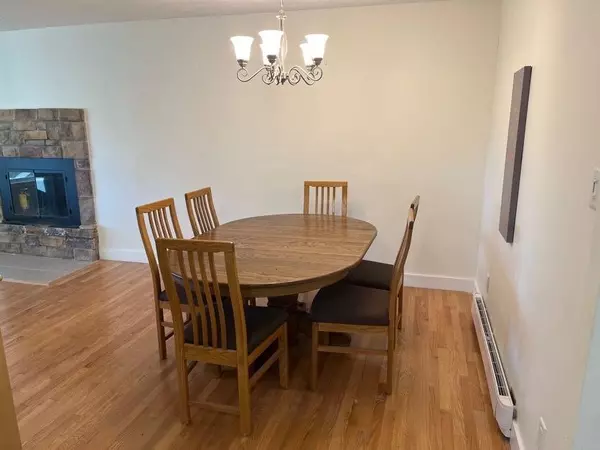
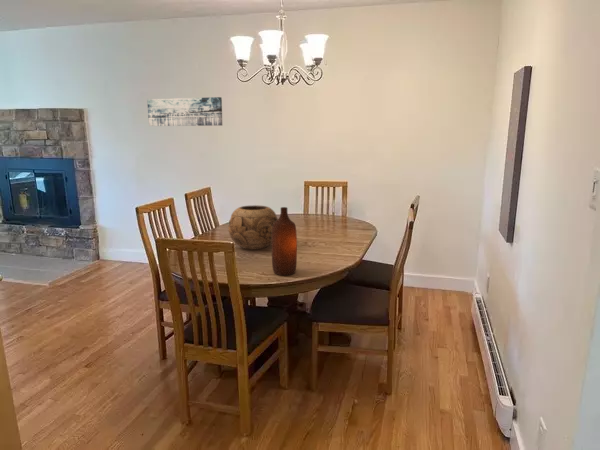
+ decorative bowl (254, 227)
+ wall art (184, 112)
+ bottle (284, 240)
